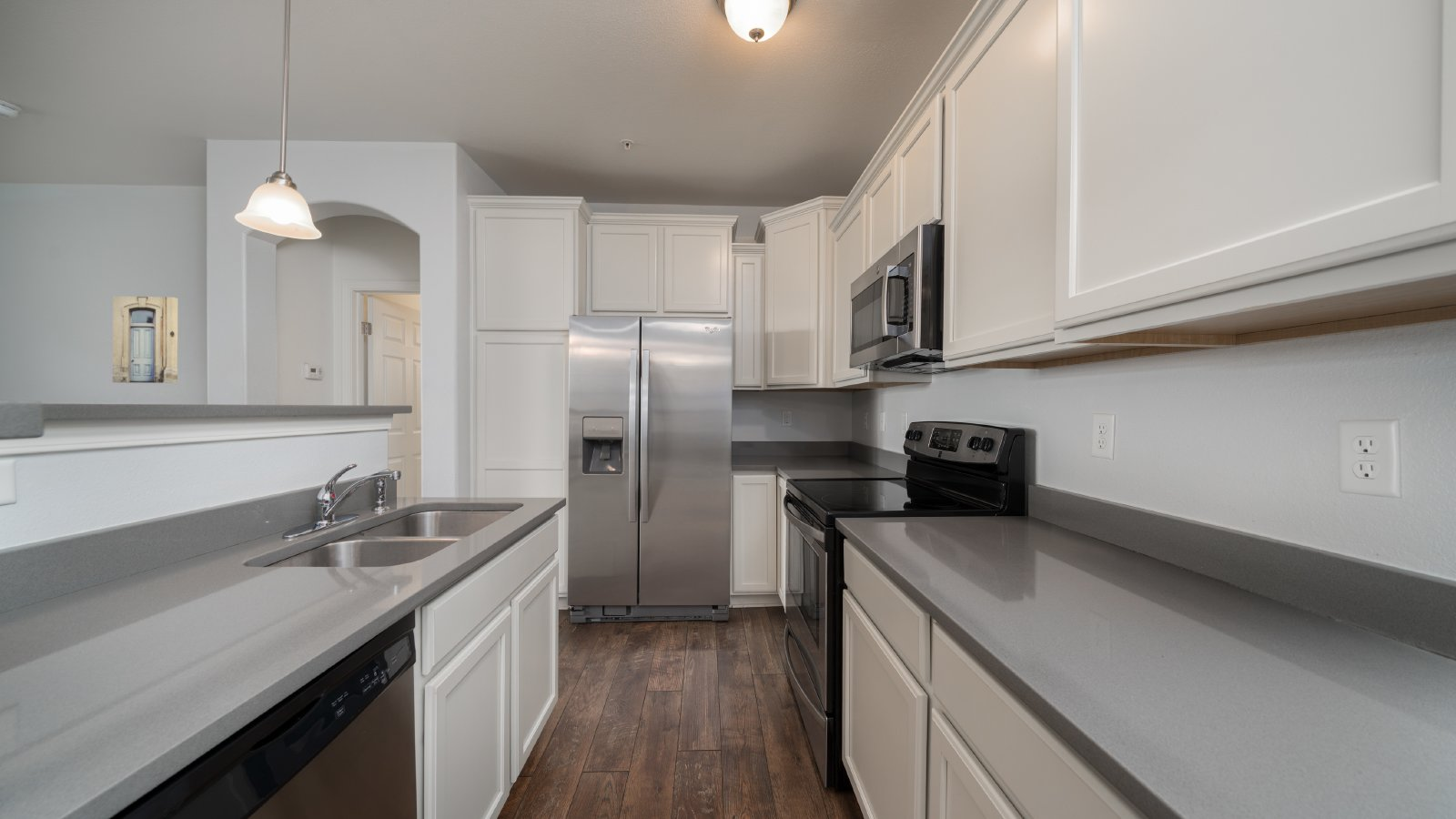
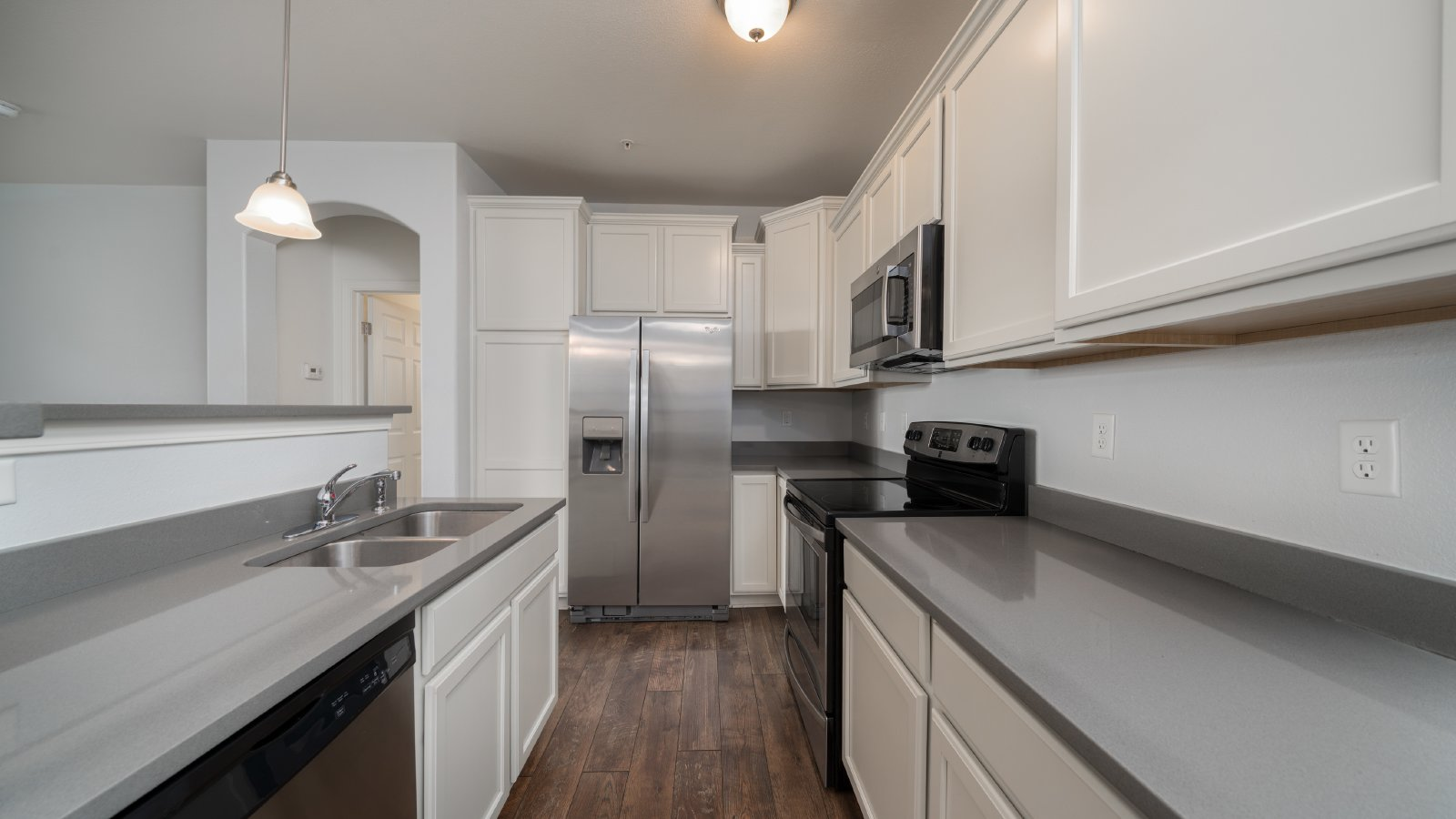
- wall art (145, 339)
